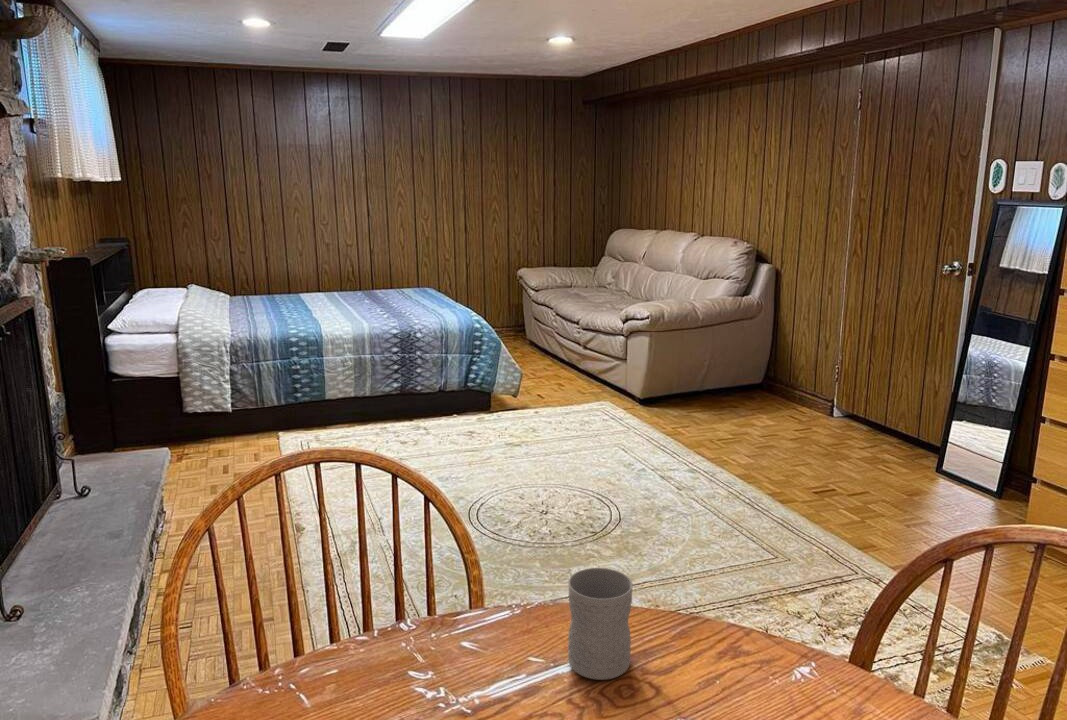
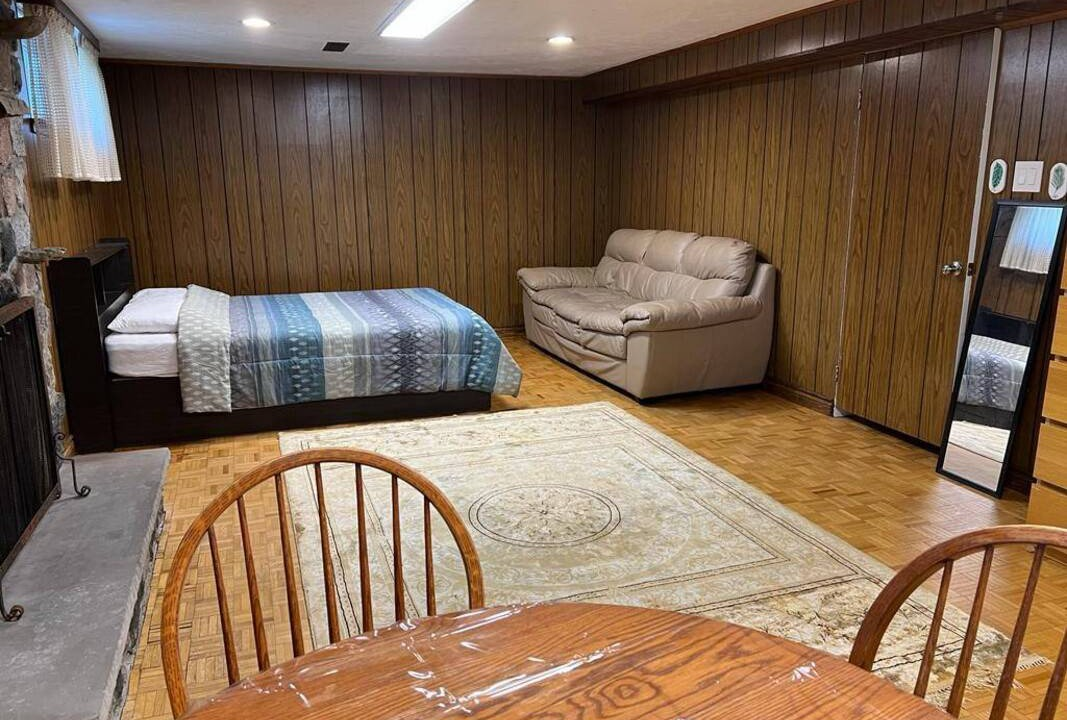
- mug (600, 615)
